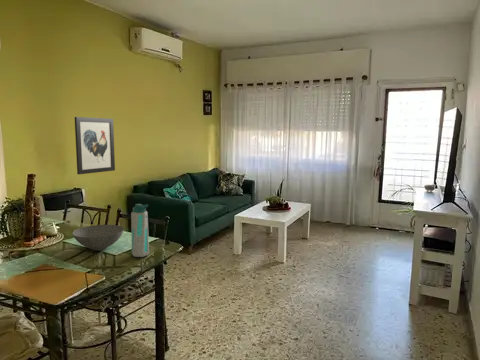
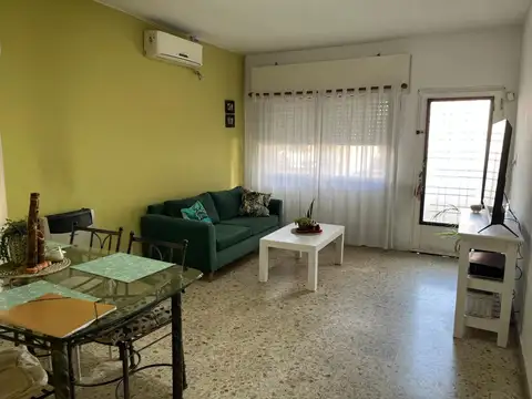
- wall art (96, 145)
- bowl (99, 239)
- water bottle (140, 229)
